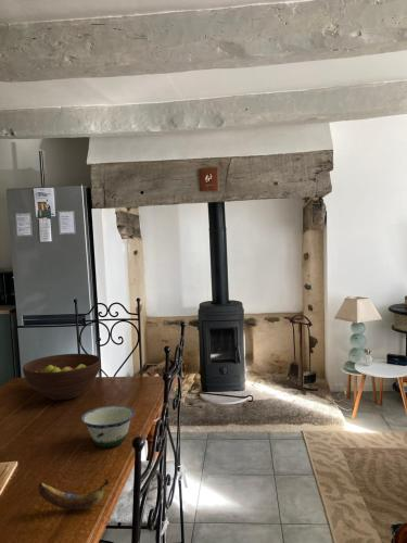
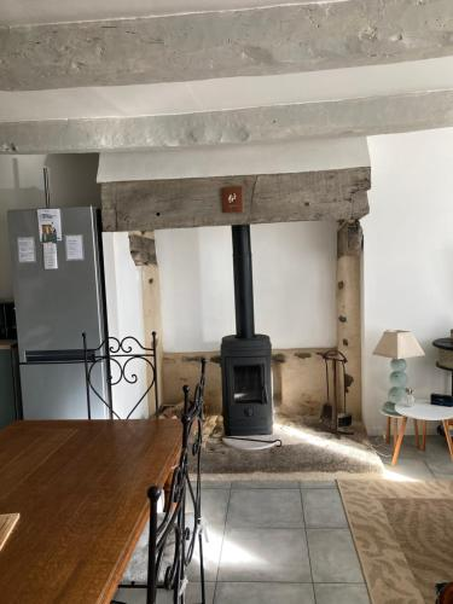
- bowl (107, 428)
- banana (74, 494)
- fruit bowl (63, 379)
